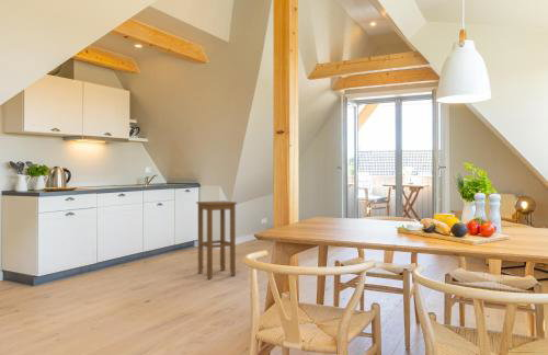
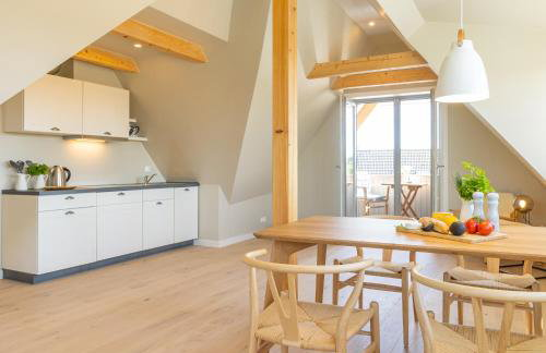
- stool (217, 240)
